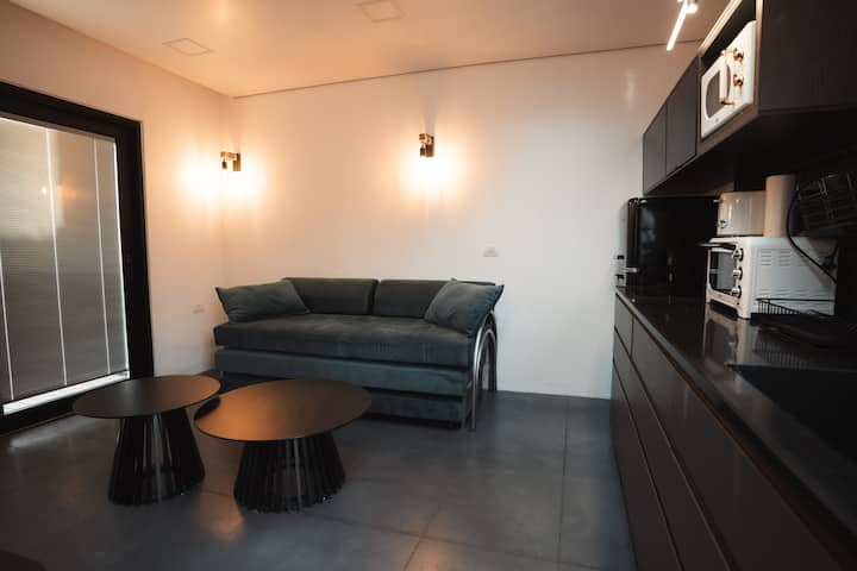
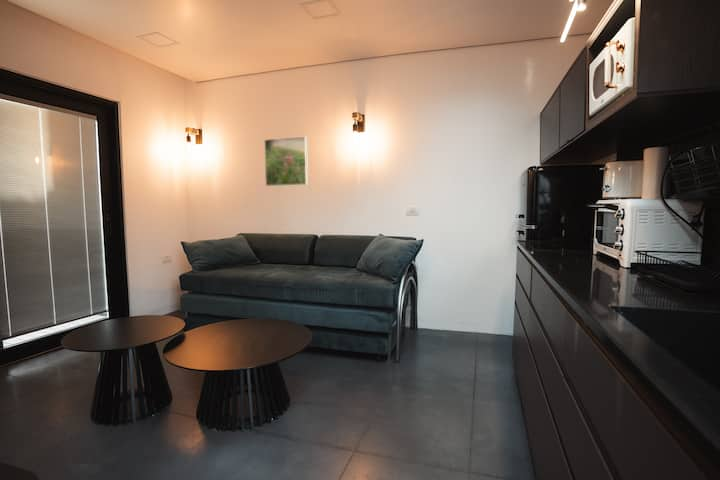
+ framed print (285, 161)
